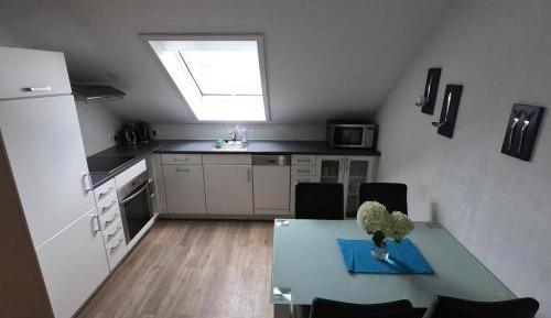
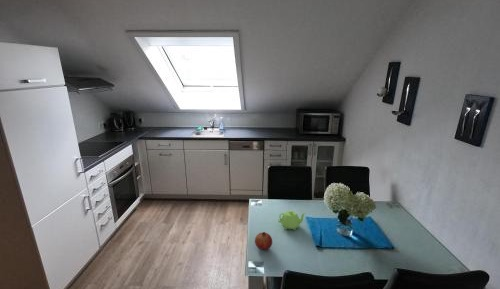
+ fruit (263, 240)
+ teapot (291, 219)
